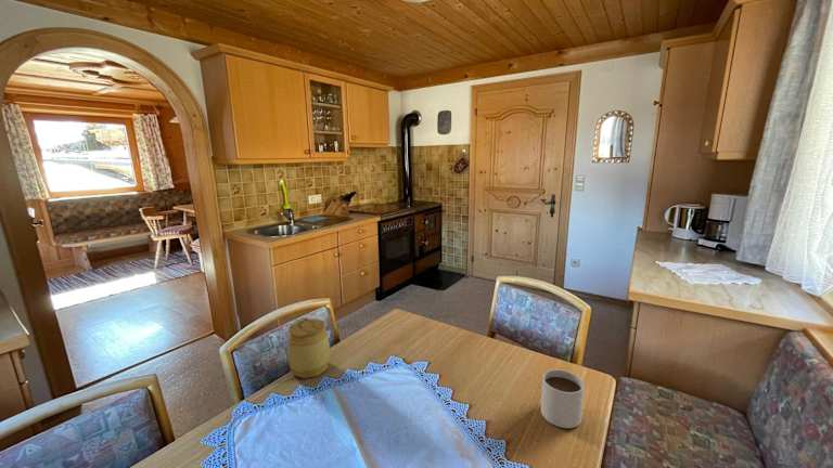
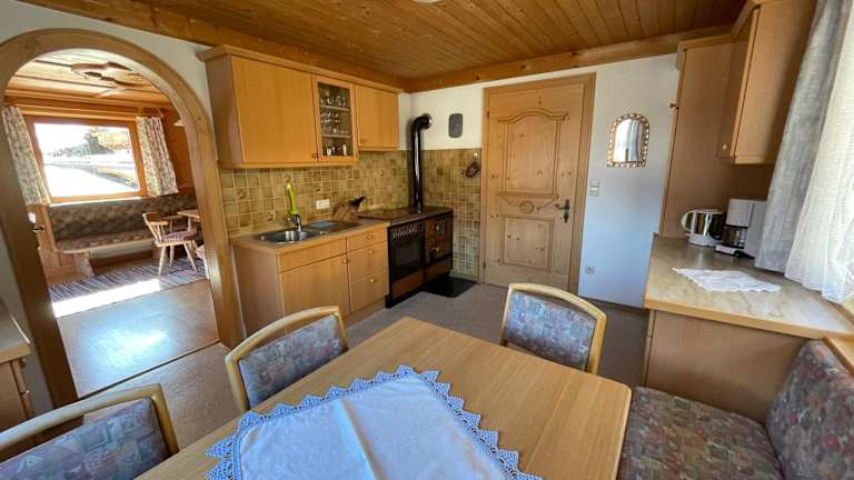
- mug (563, 392)
- jar (308, 342)
